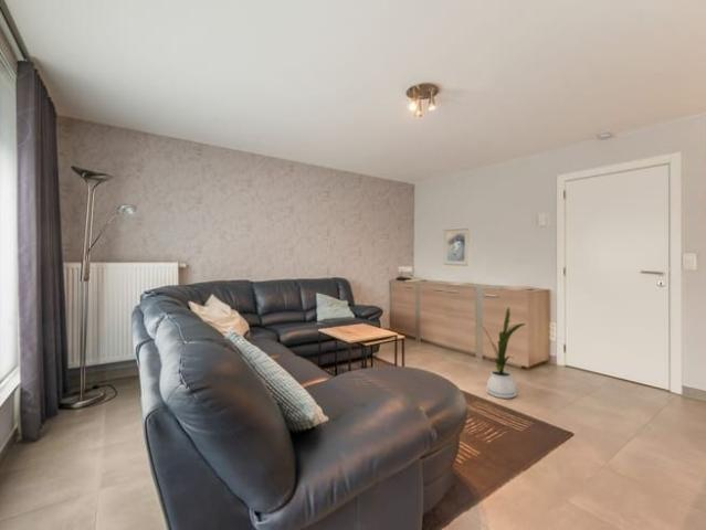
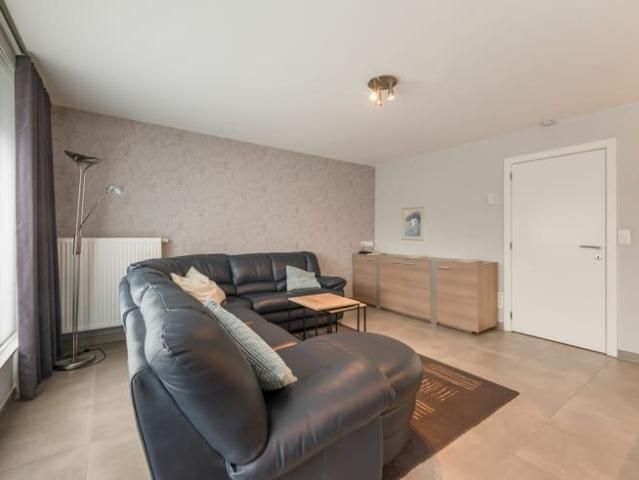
- house plant (503, 351)
